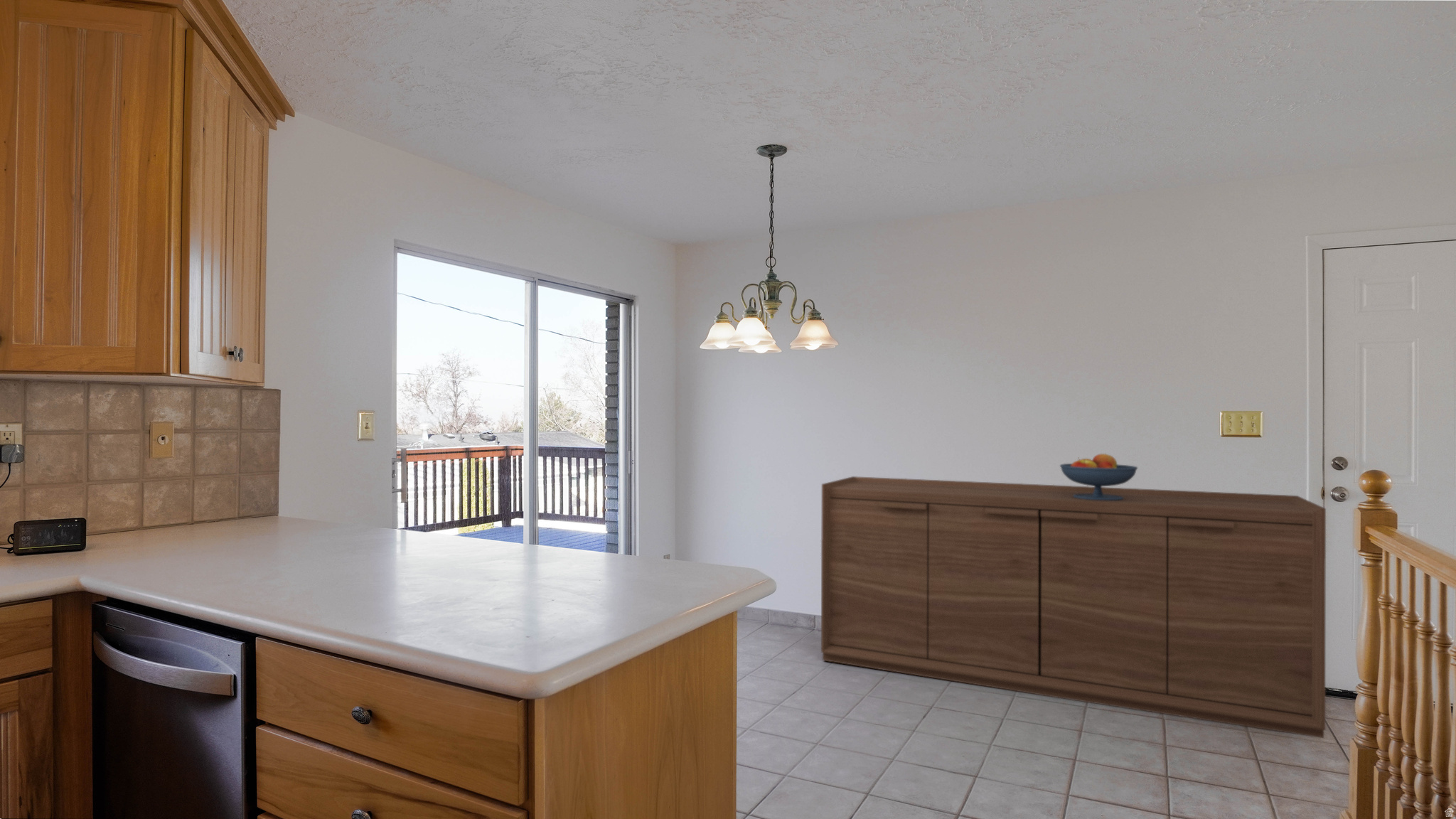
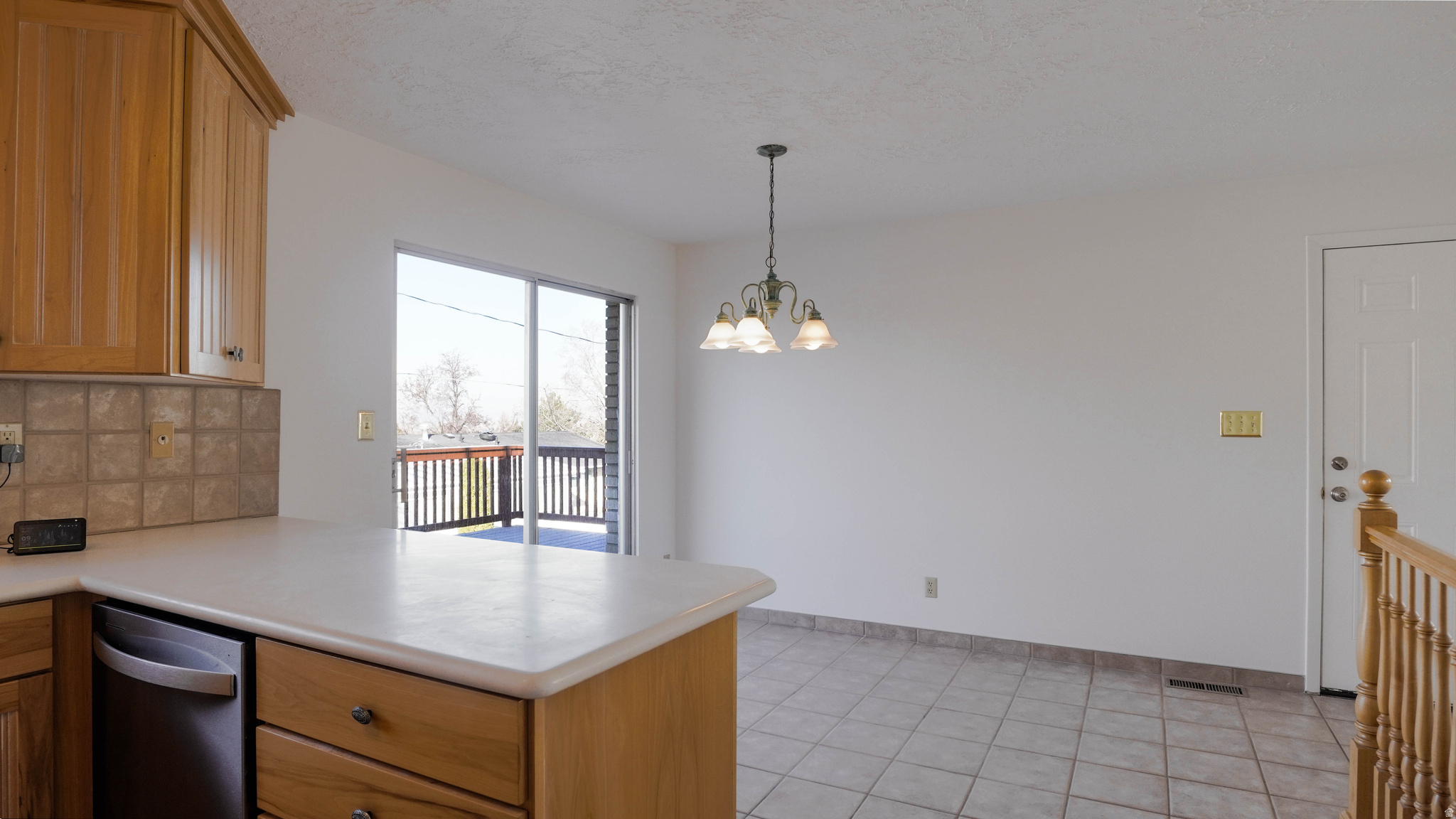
- sideboard (1044, 584)
- fruit bowl (1098, 476)
